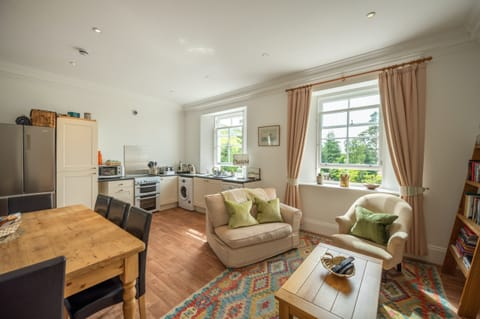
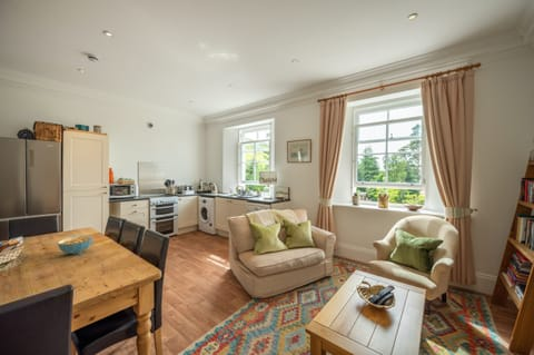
+ cereal bowl (76, 246)
